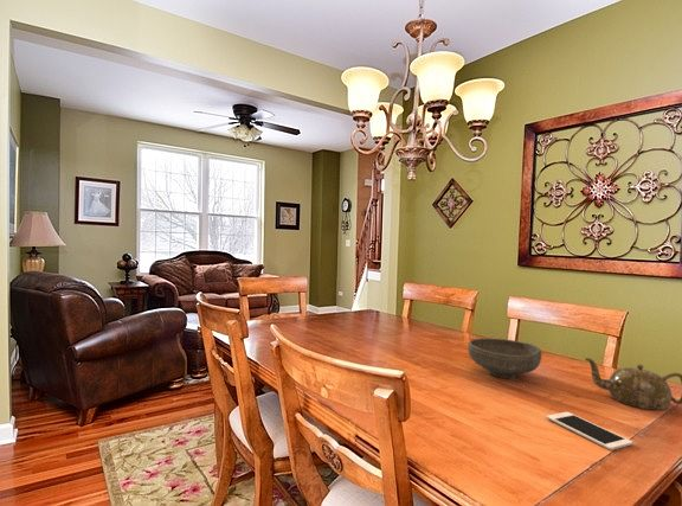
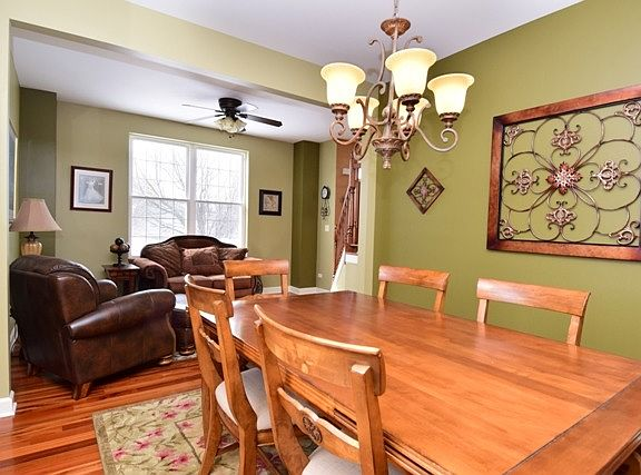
- teapot (633, 382)
- cell phone (586, 429)
- bowl (503, 359)
